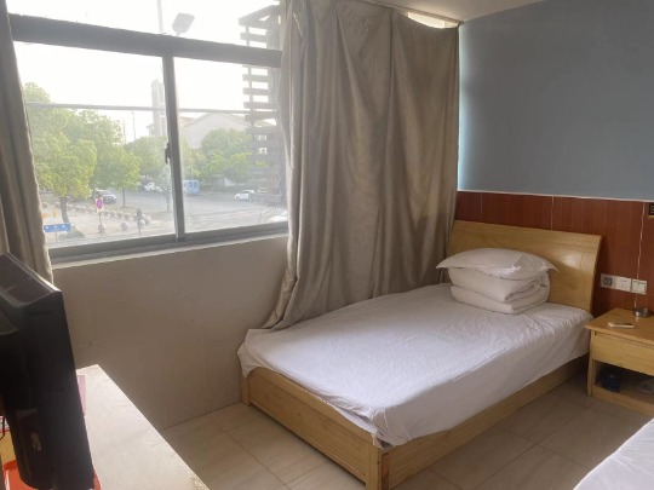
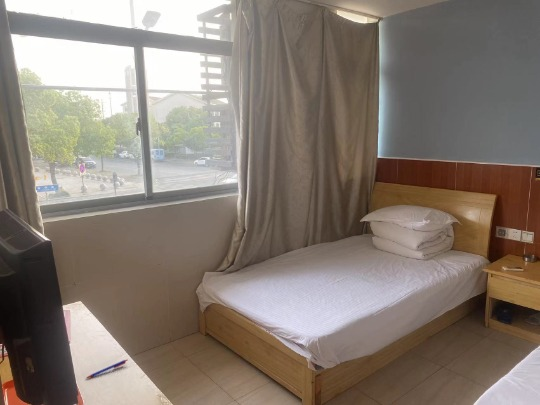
+ pen (107, 368)
